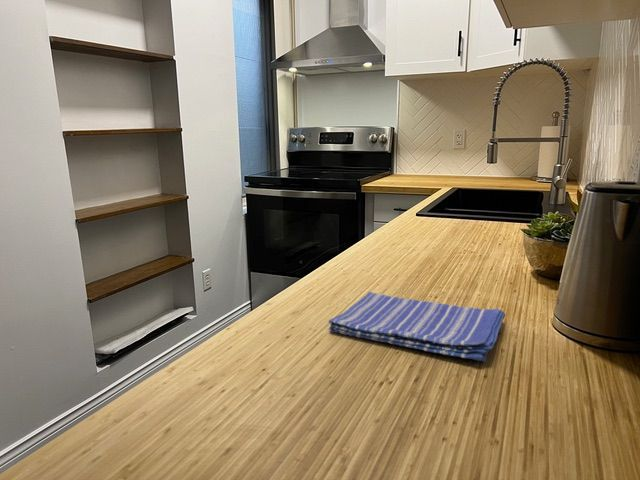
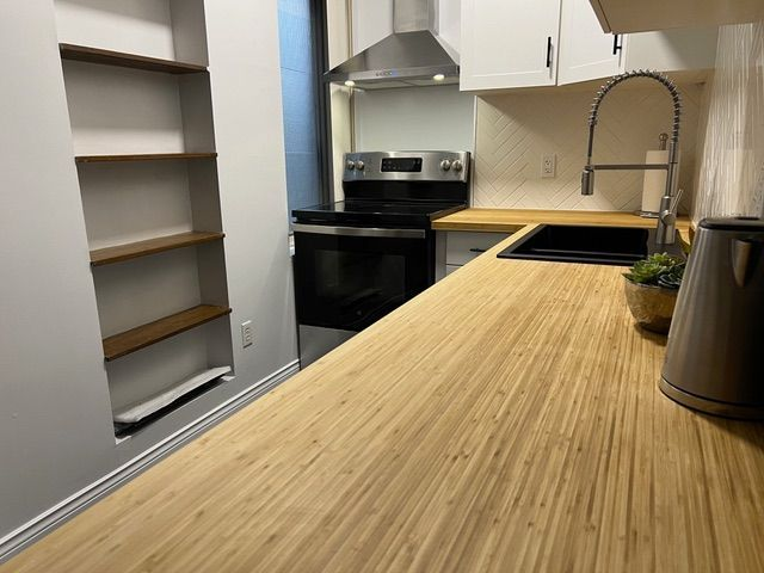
- dish towel (418, 318)
